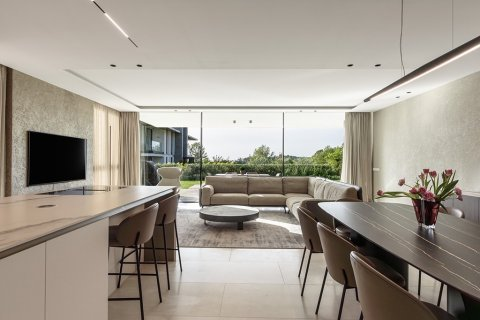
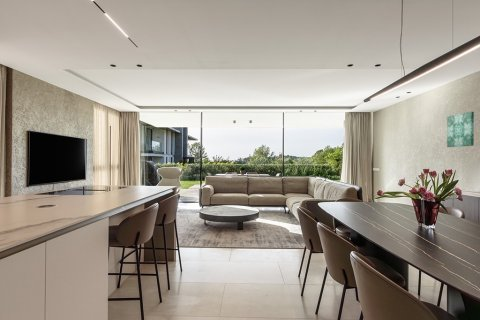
+ wall art (459, 130)
